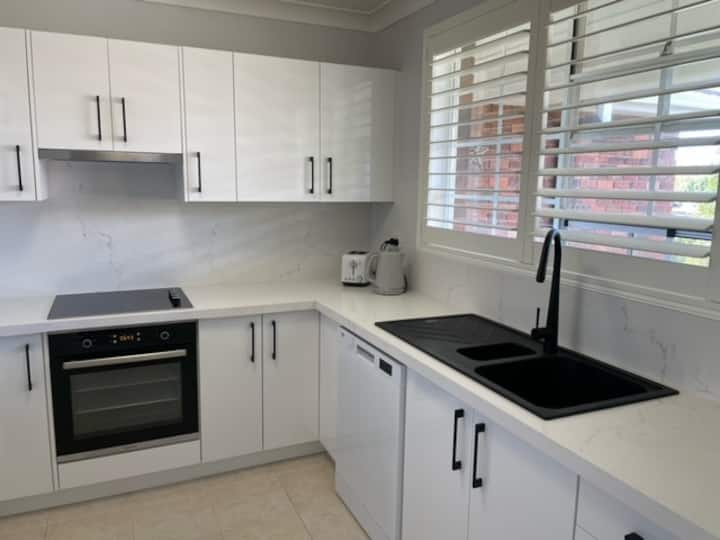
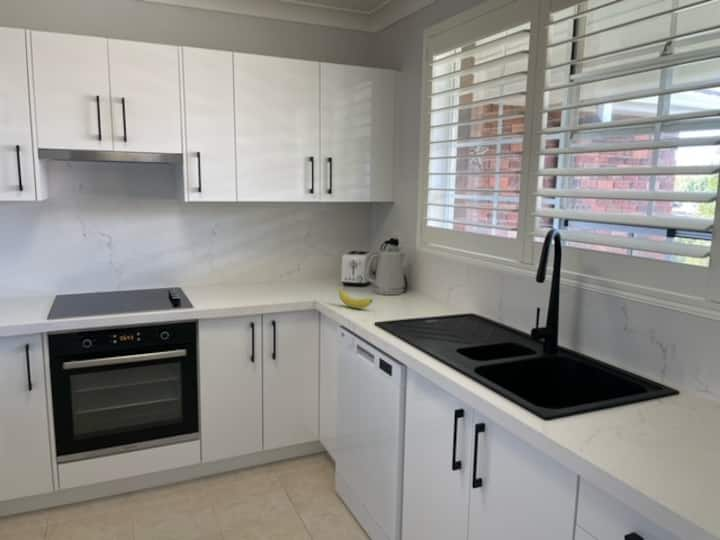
+ fruit (354, 298)
